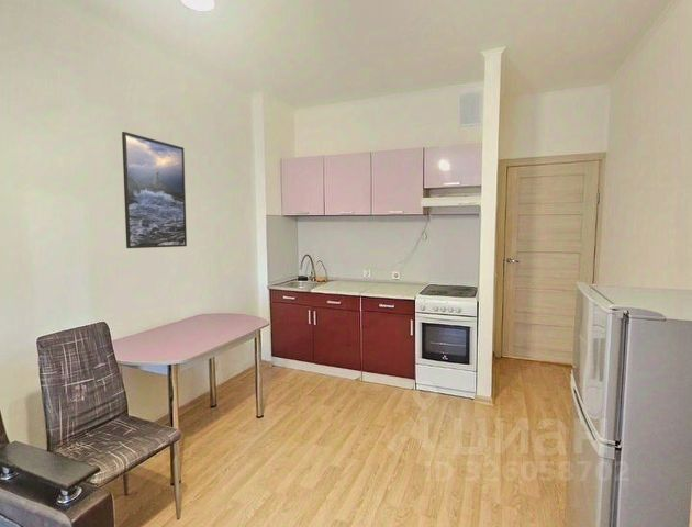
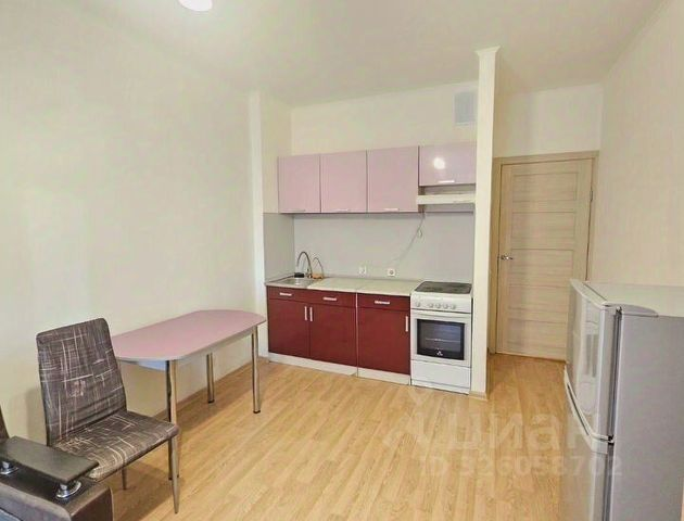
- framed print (157, 194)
